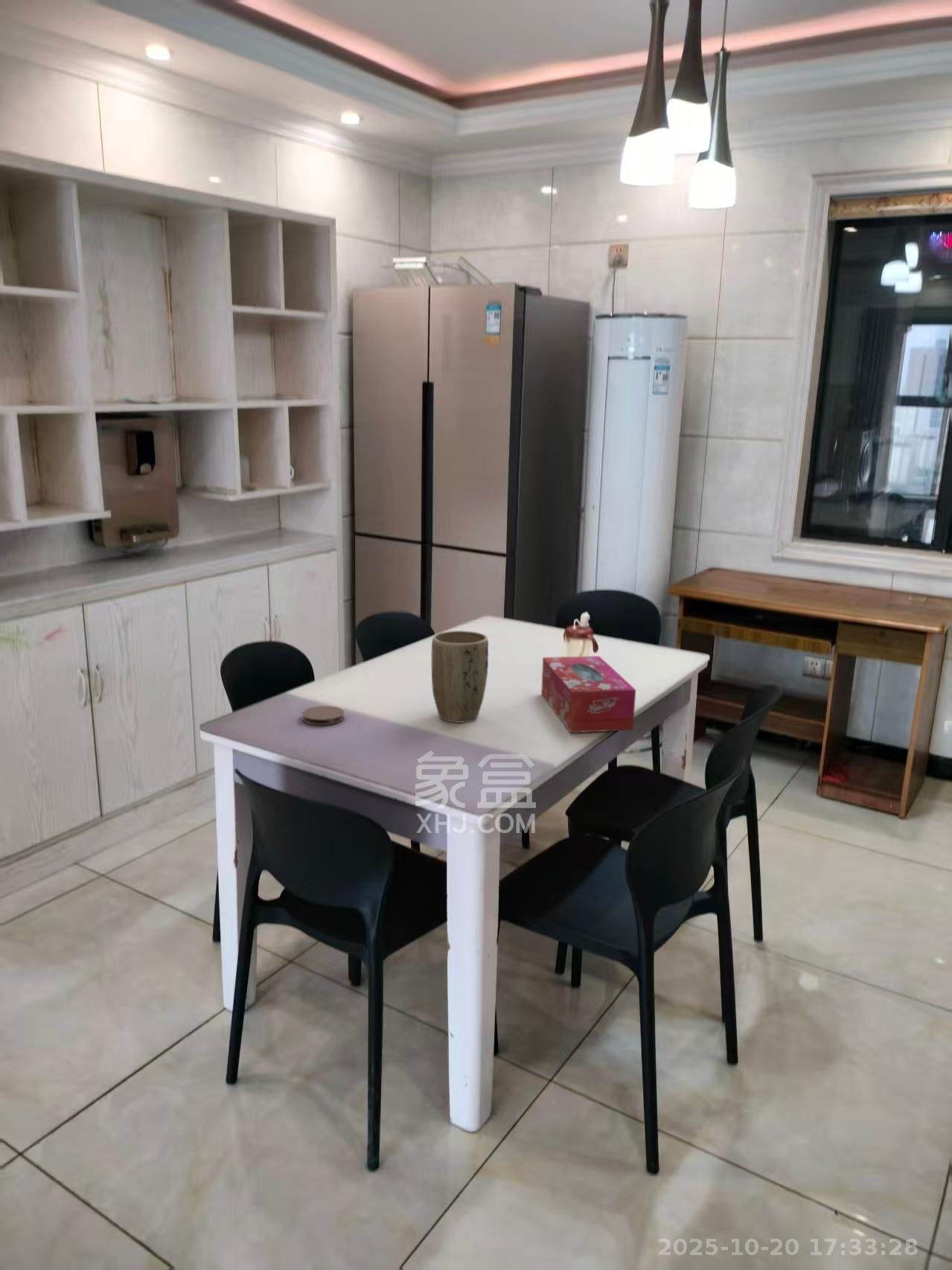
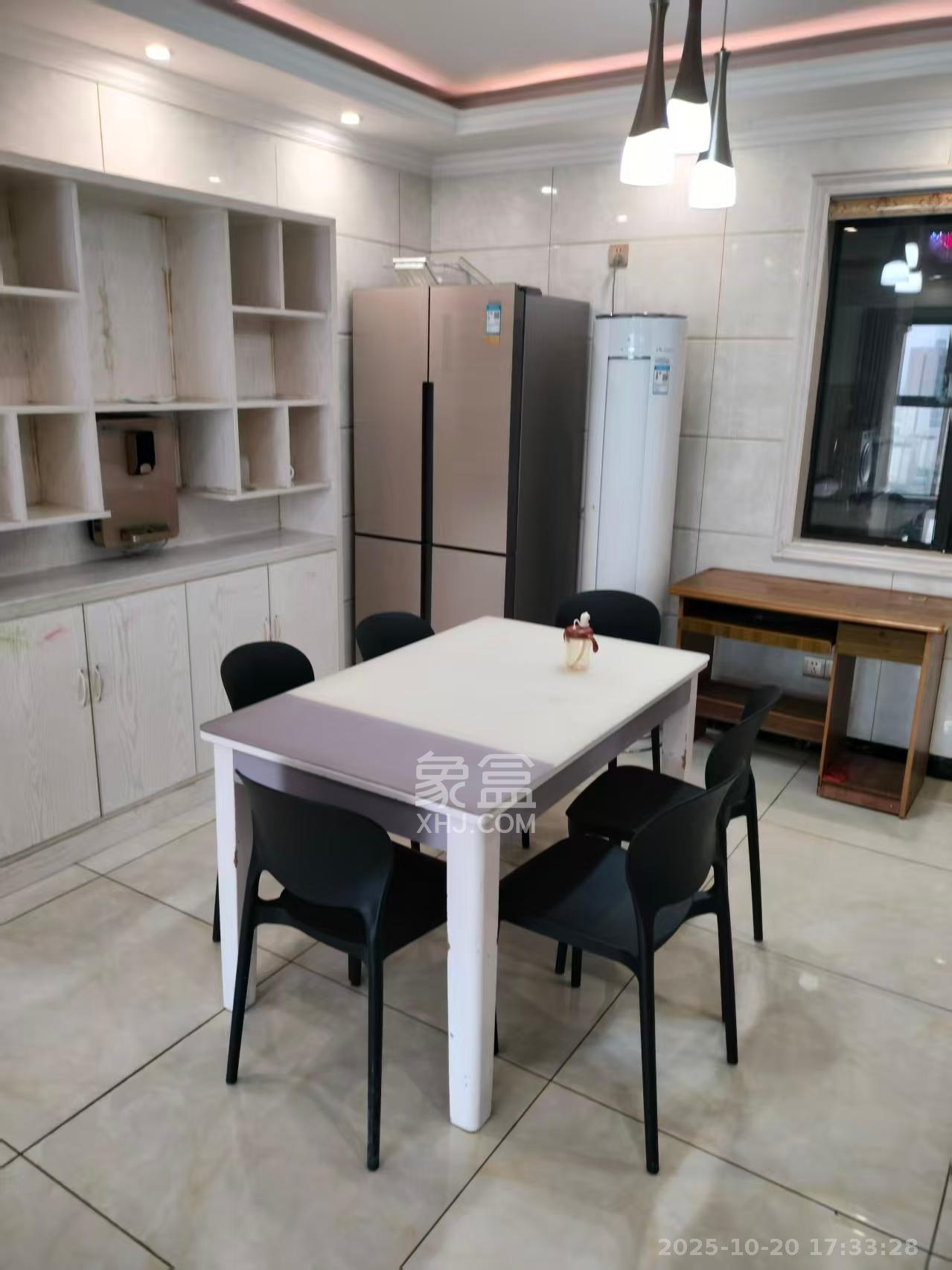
- tissue box (585, 692)
- coaster (323, 715)
- plant pot (459, 677)
